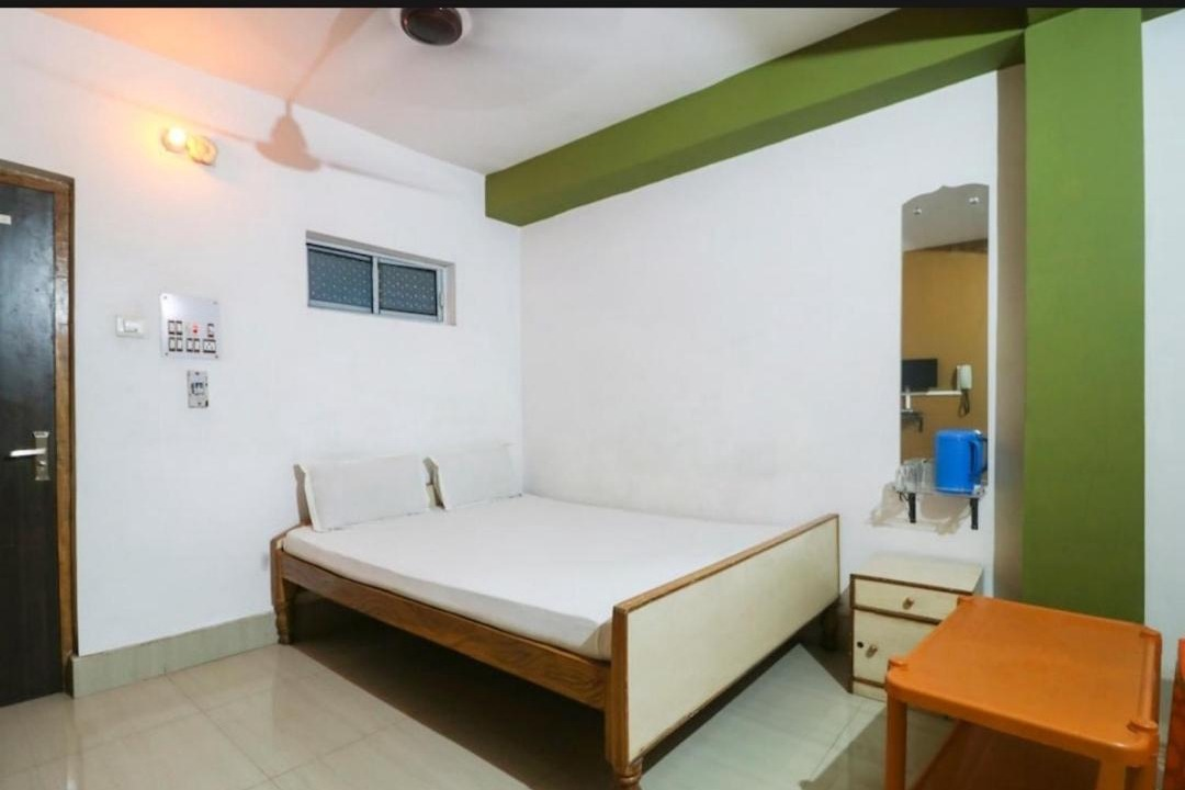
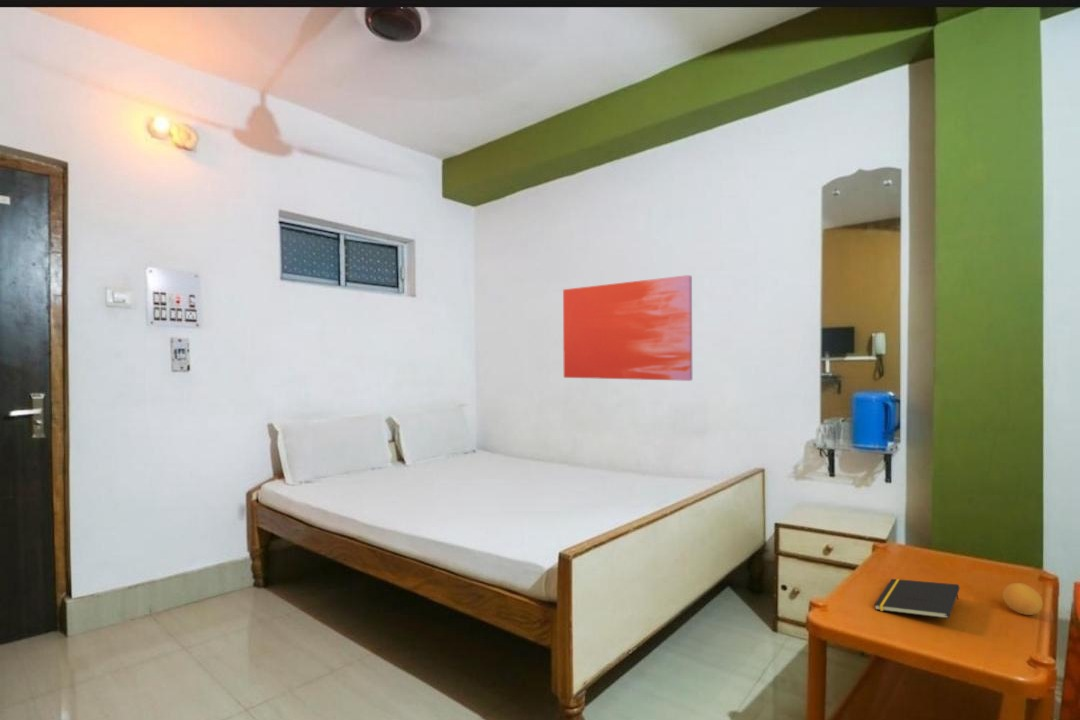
+ fruit (1022, 598)
+ wall art (622, 331)
+ notepad (917, 596)
